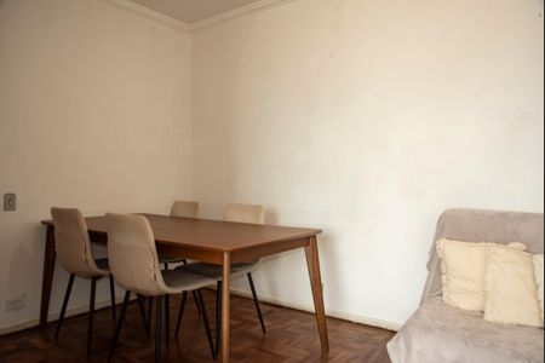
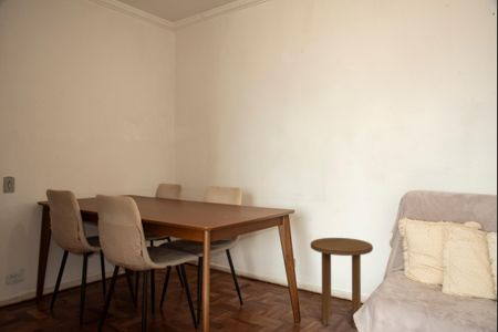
+ side table (330, 281)
